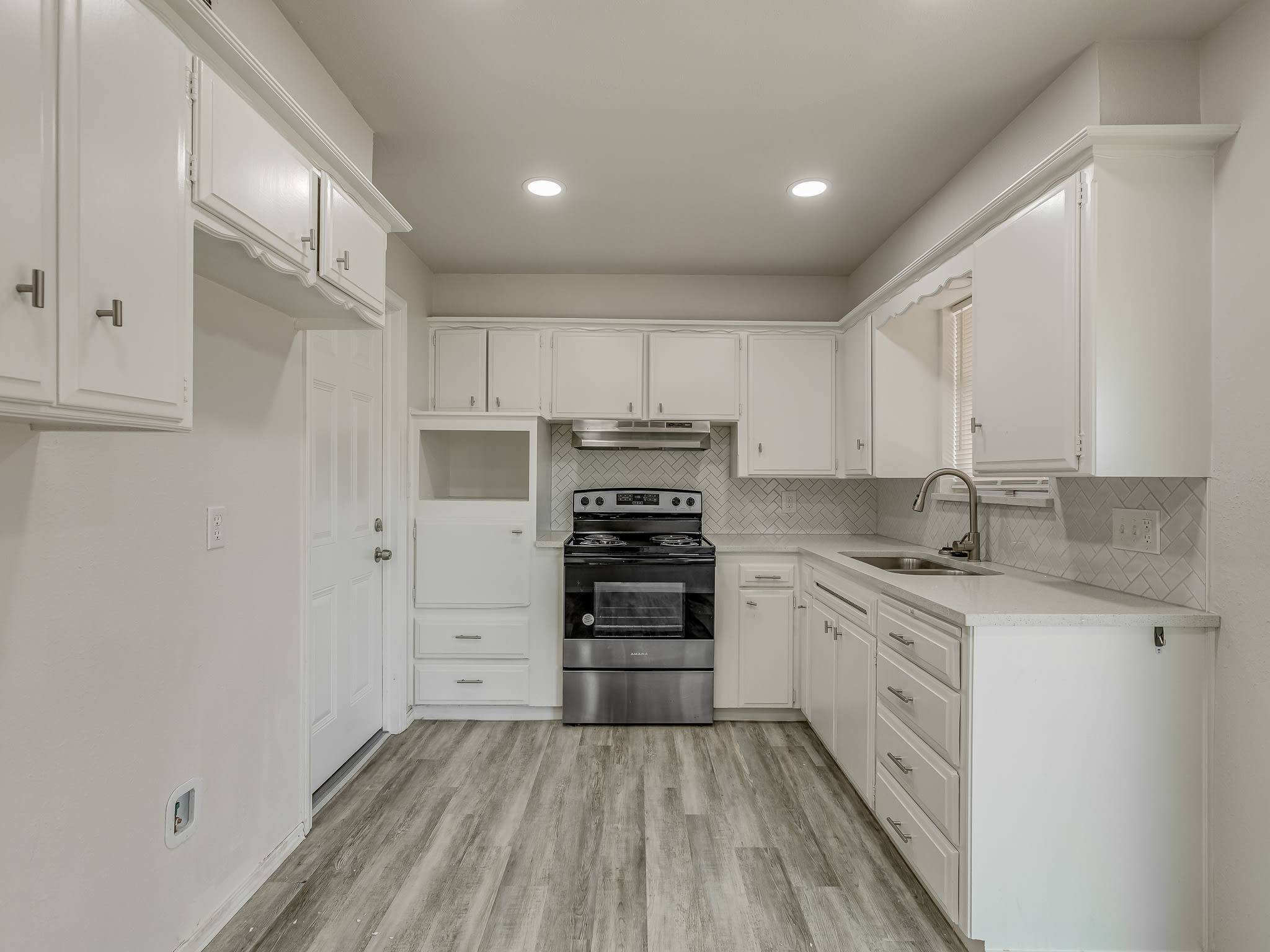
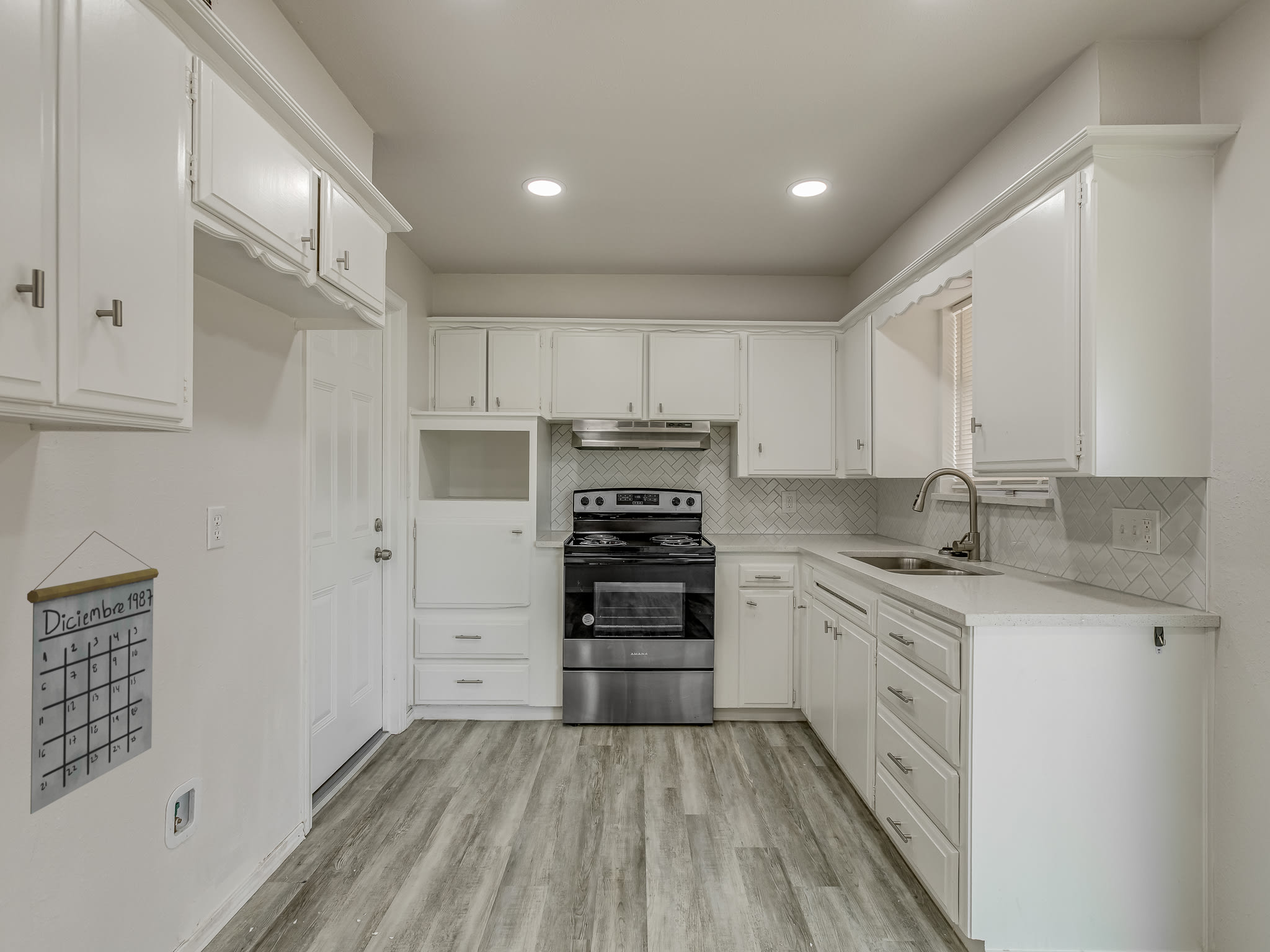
+ calendar (99, 654)
